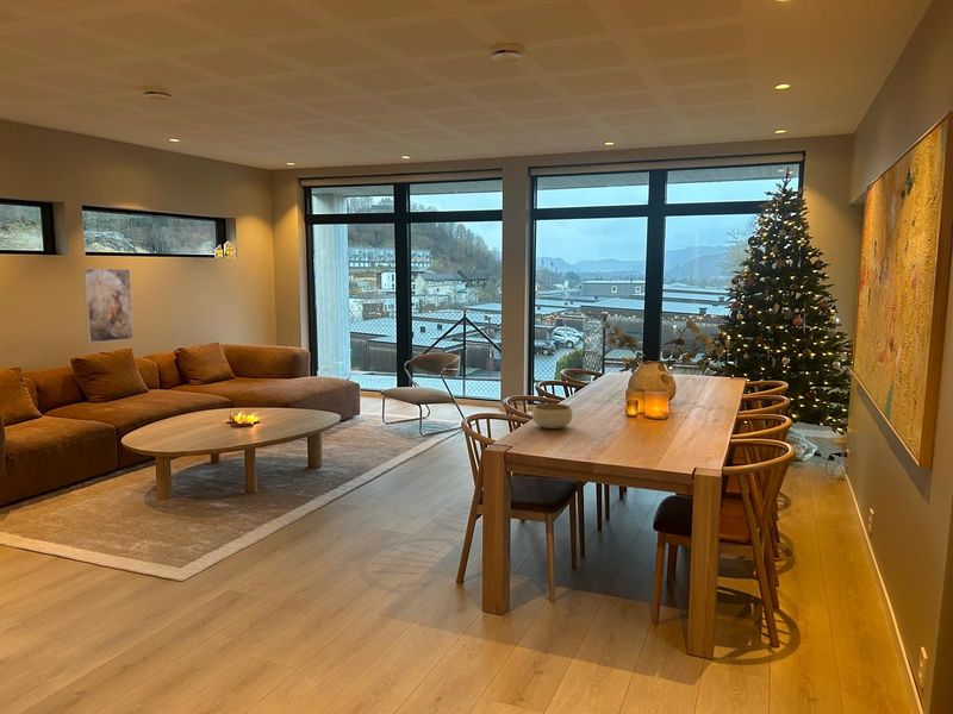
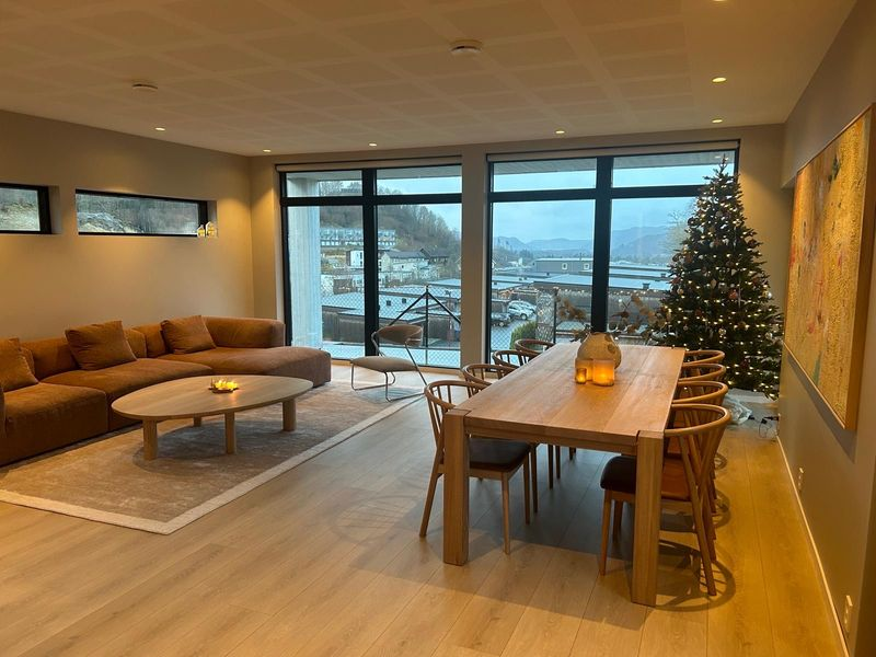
- bowl (552, 416)
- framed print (108, 305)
